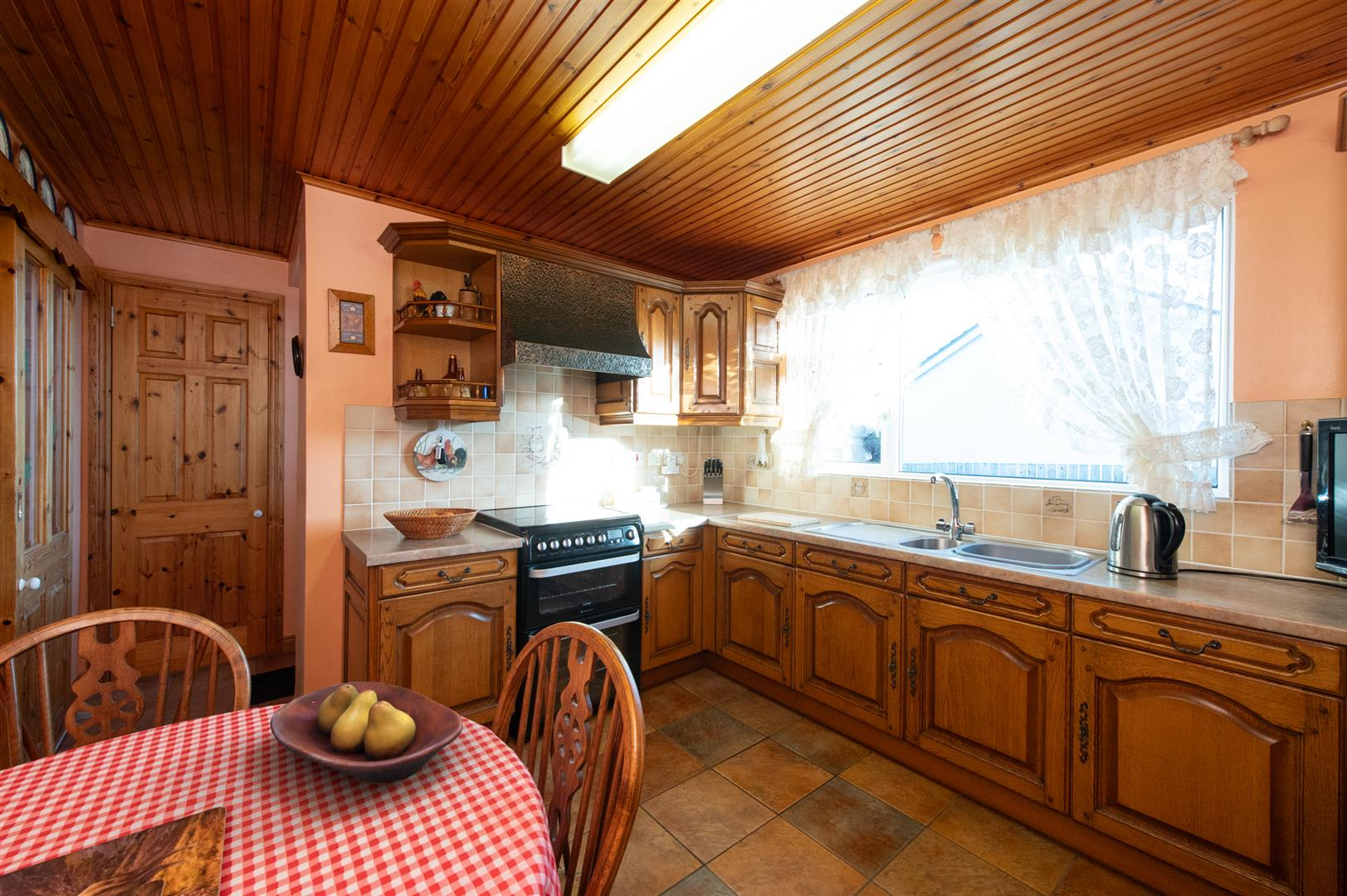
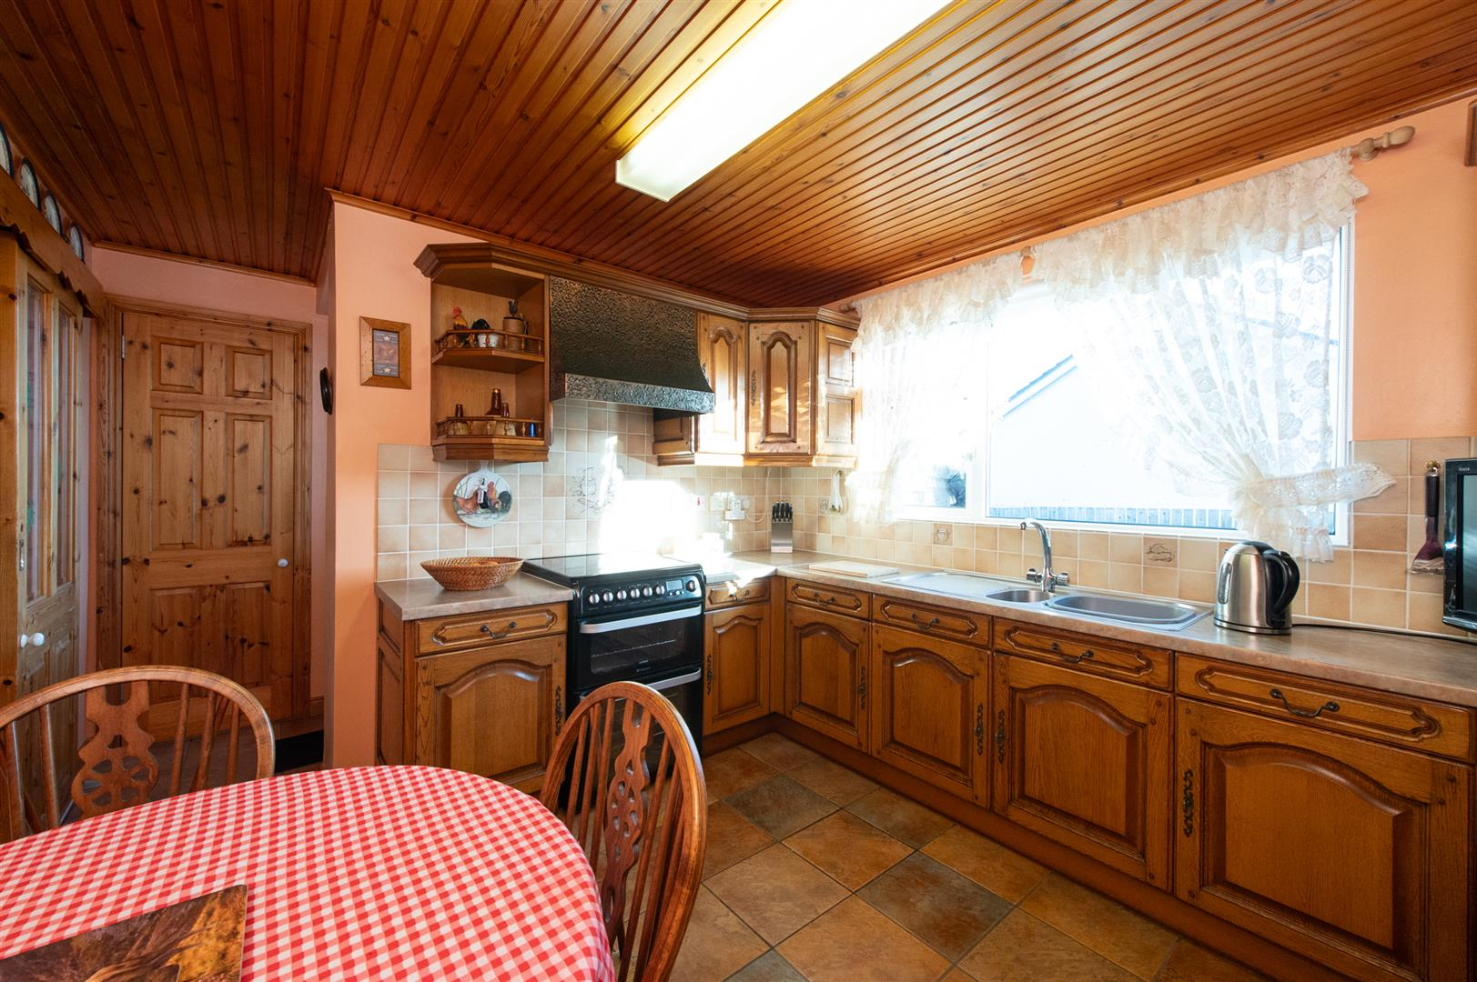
- fruit bowl (366, 721)
